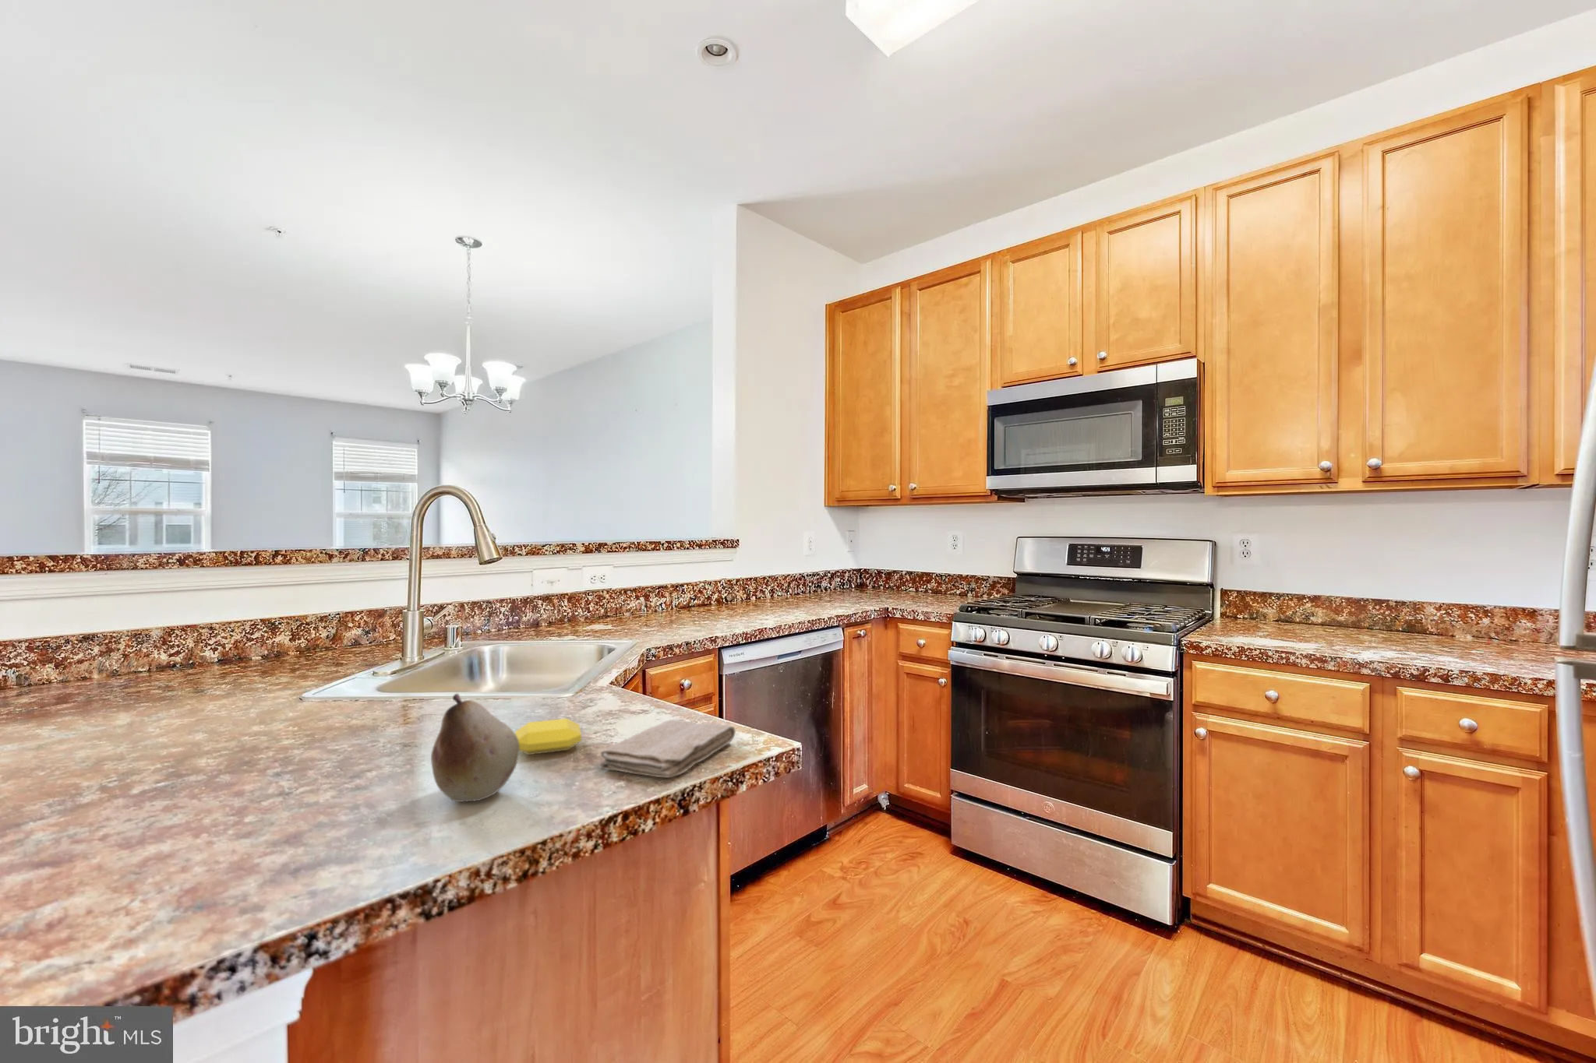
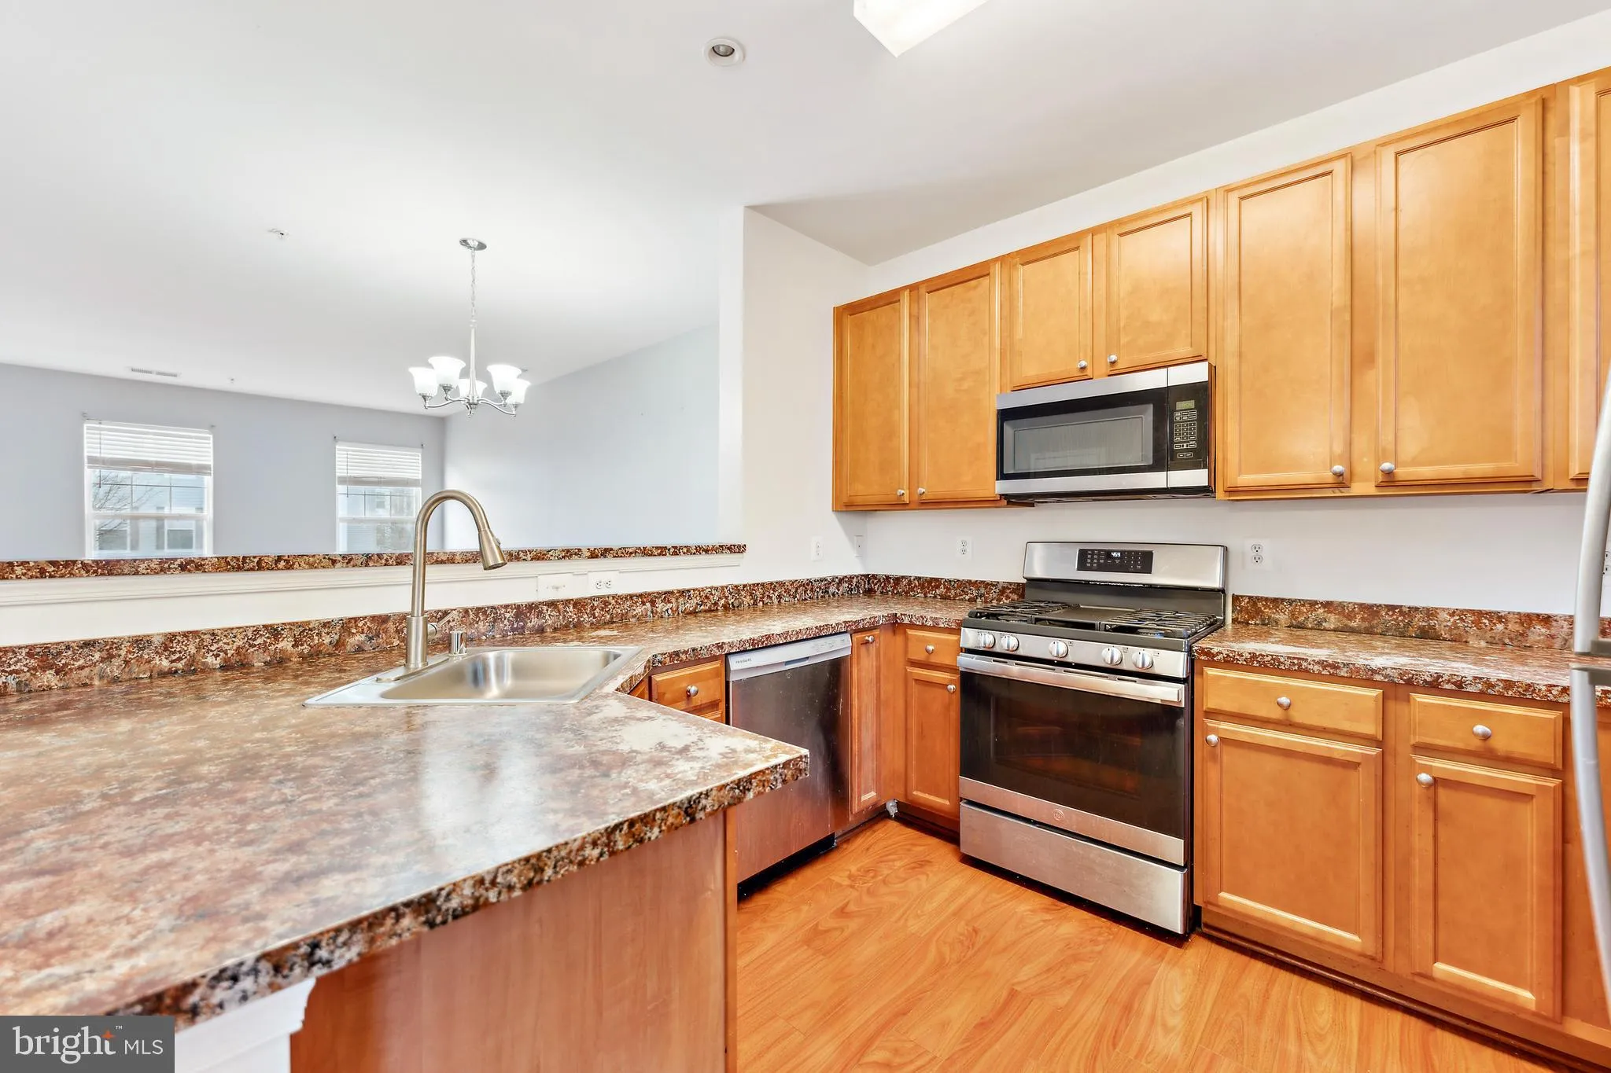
- soap bar (548, 736)
- washcloth (670, 744)
- fruit (477, 744)
